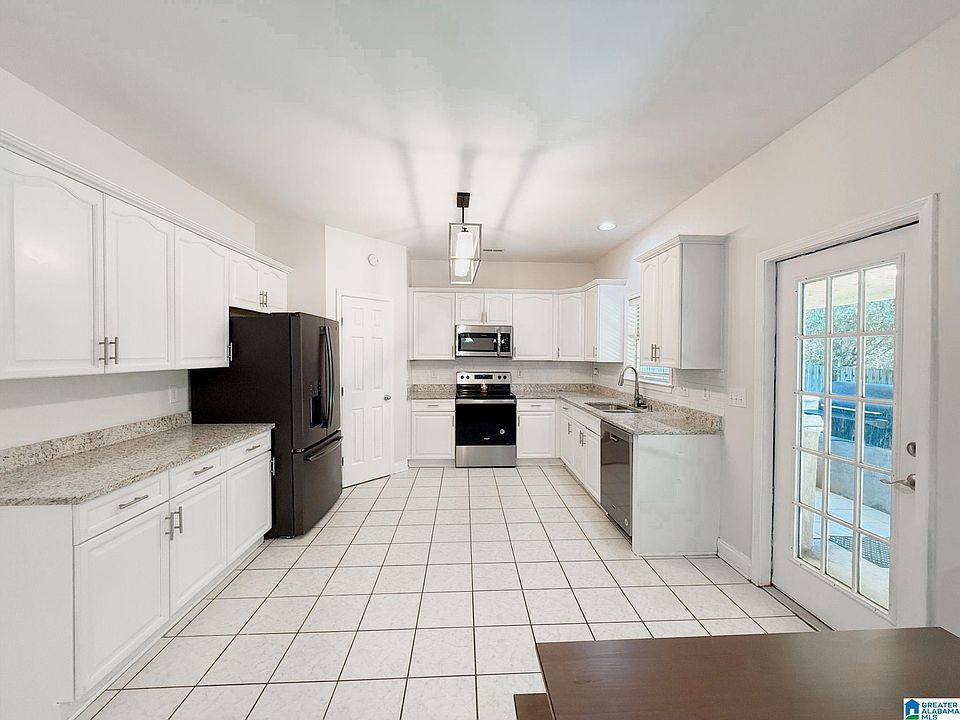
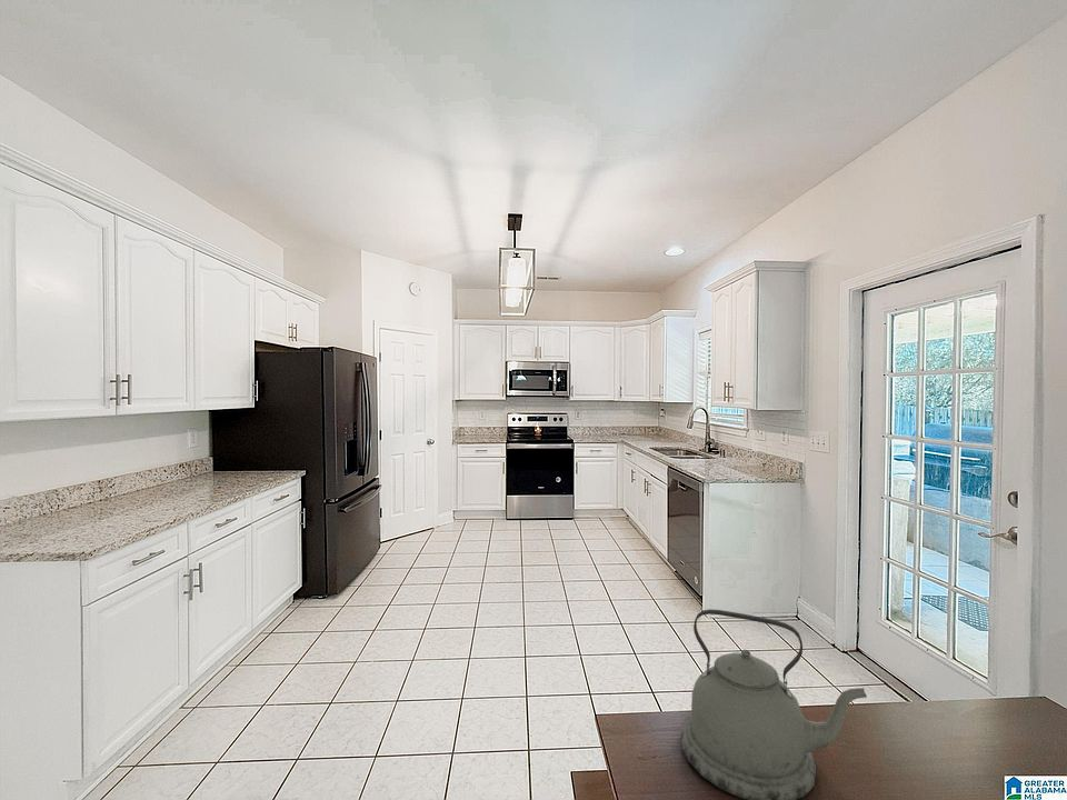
+ kettle (754, 686)
